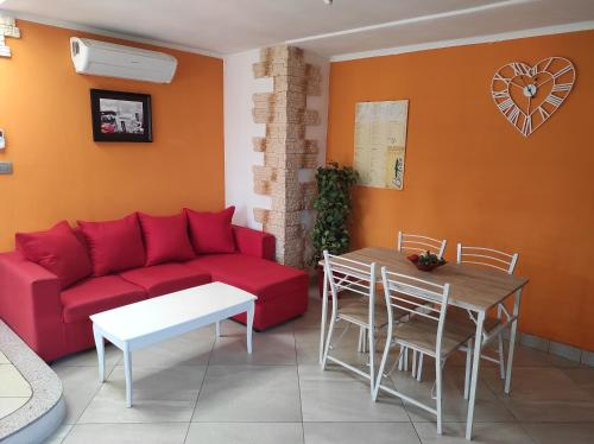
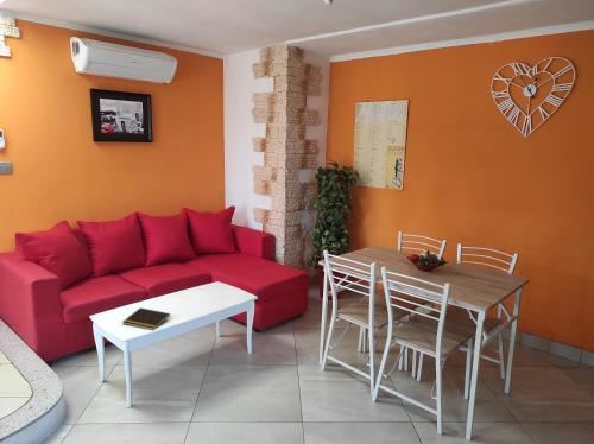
+ notepad (146, 318)
